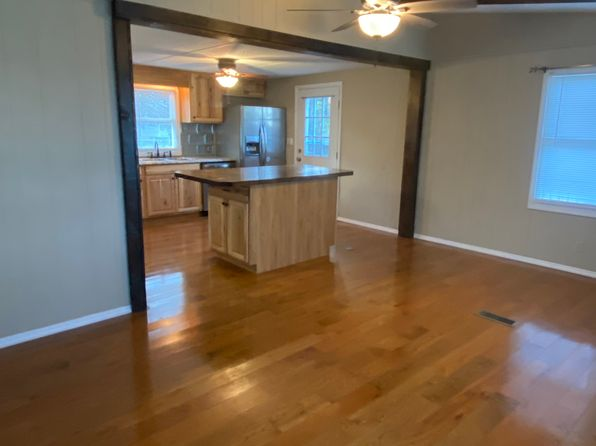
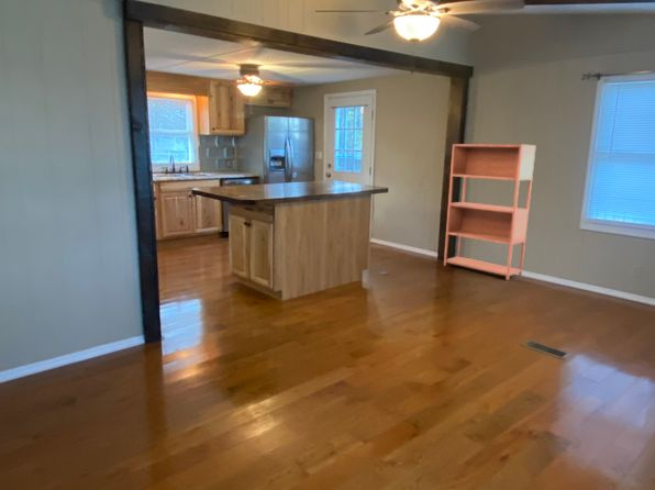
+ bookshelf (487, 209)
